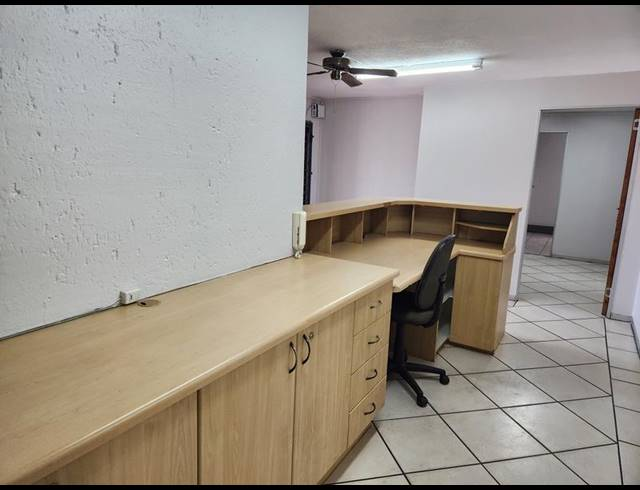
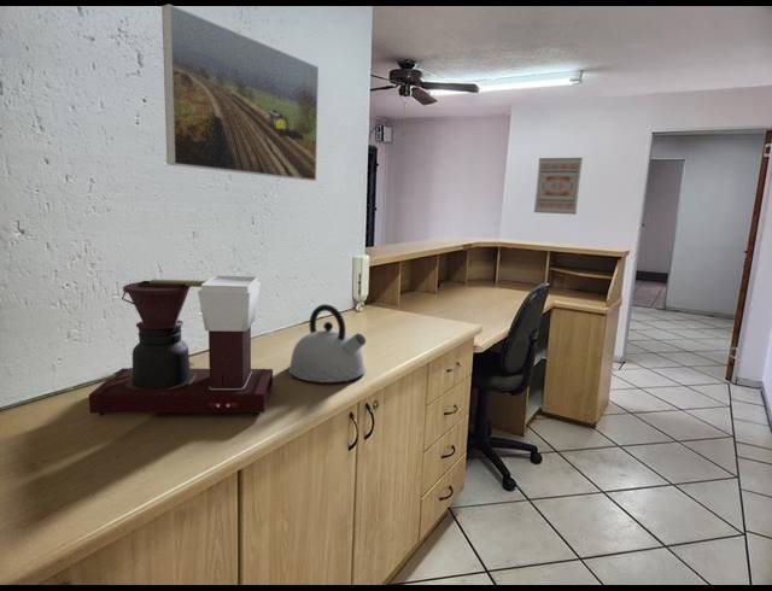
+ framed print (252, 109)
+ wall art (557, 186)
+ coffee maker (185, 343)
+ kettle (331, 338)
